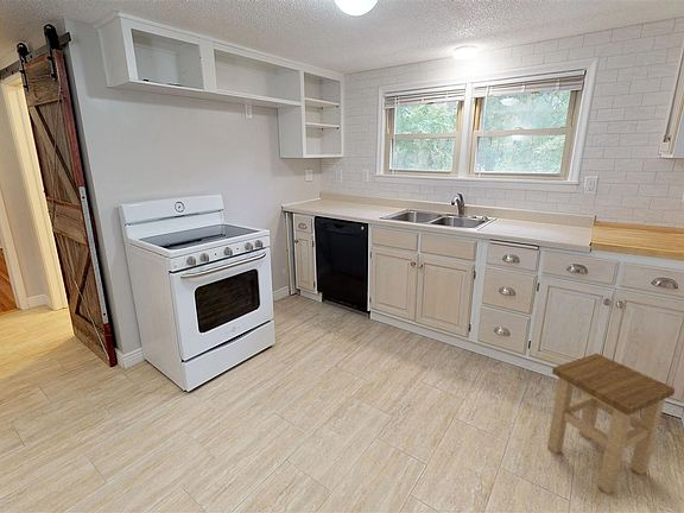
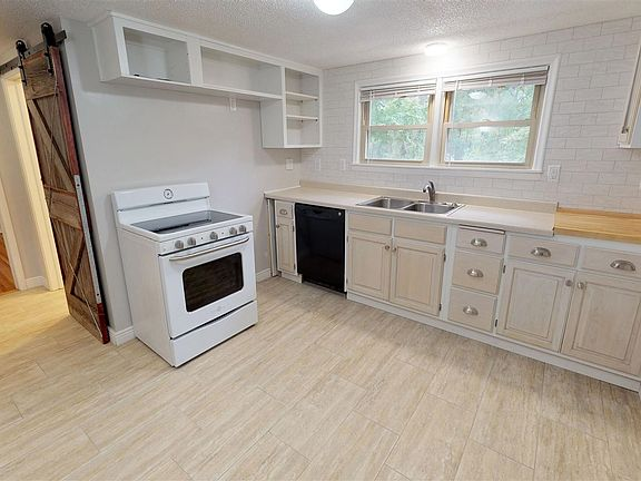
- stool (595, 419)
